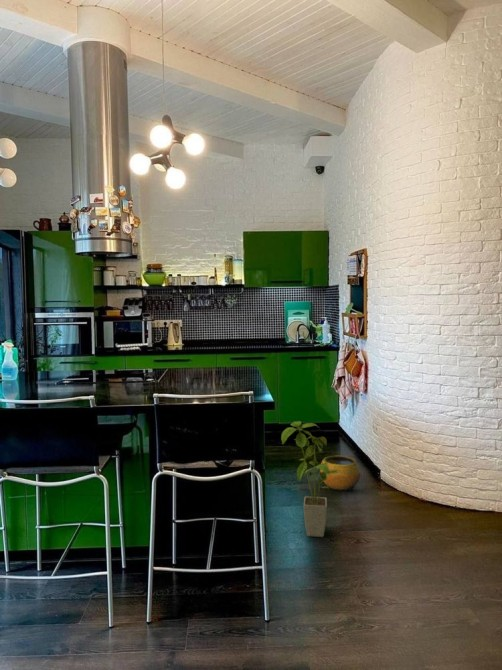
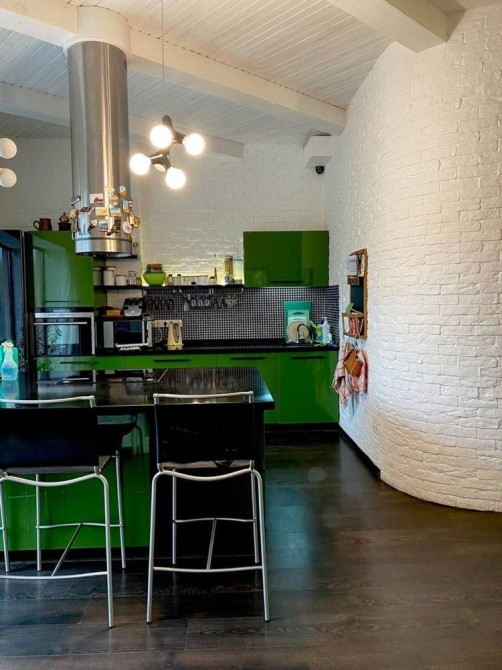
- clay pot (334, 469)
- house plant (309, 480)
